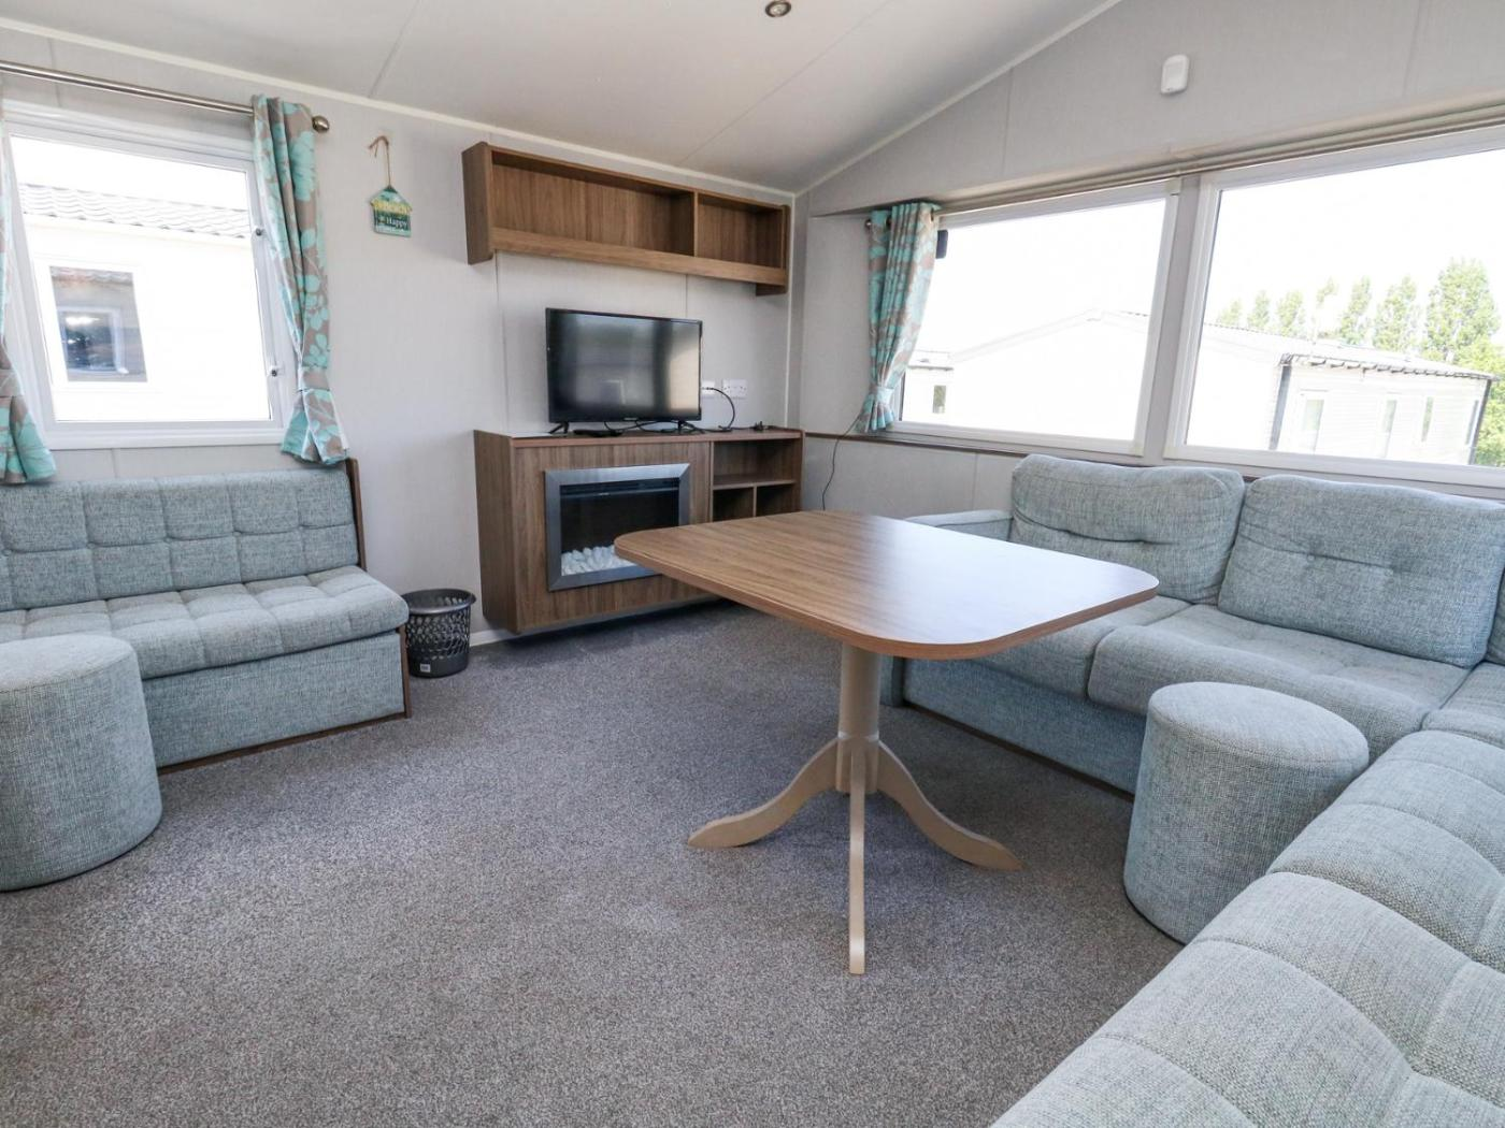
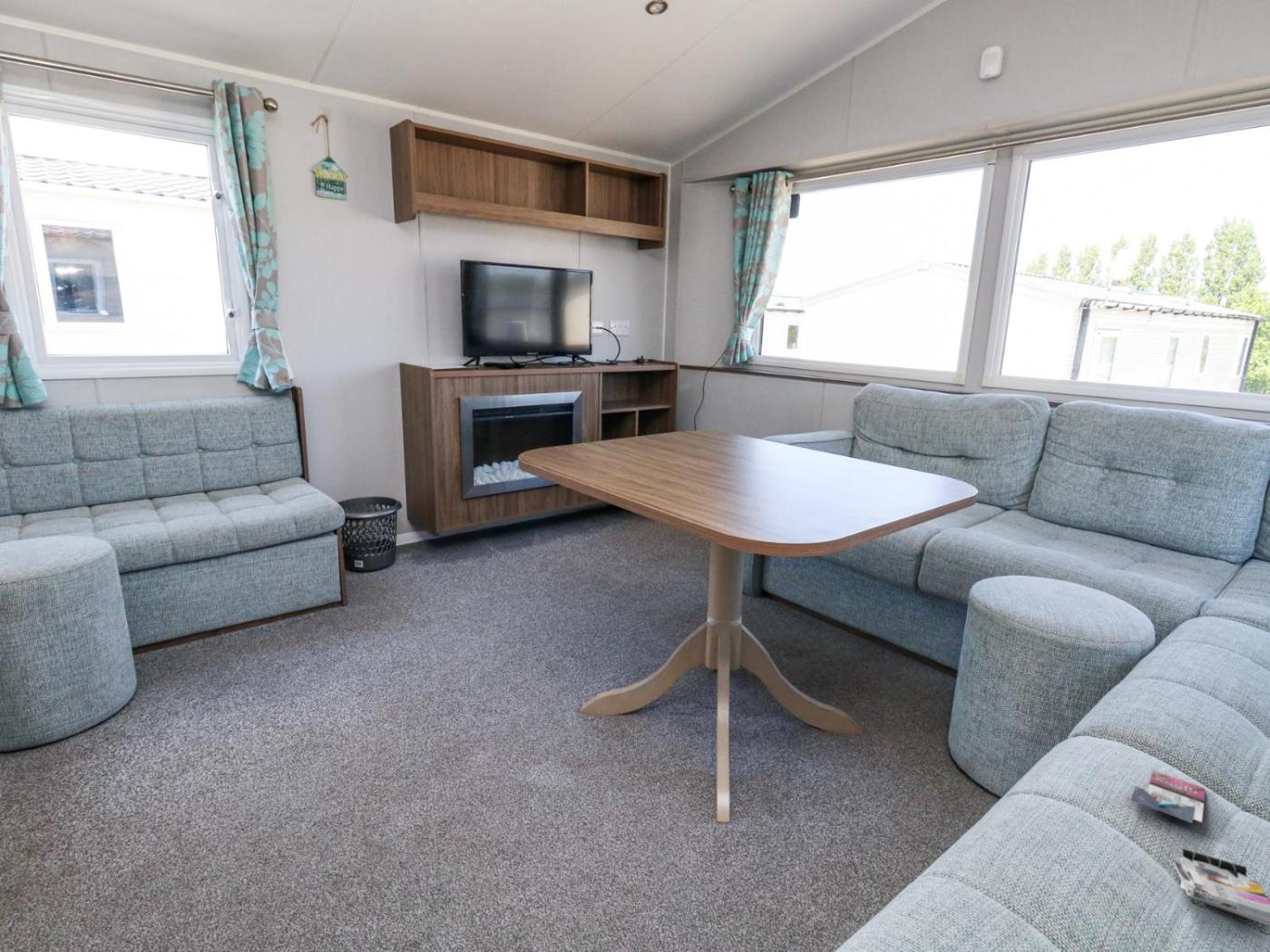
+ magazine (1190, 822)
